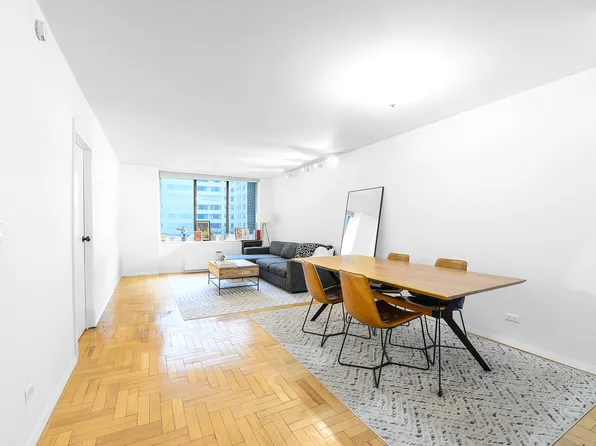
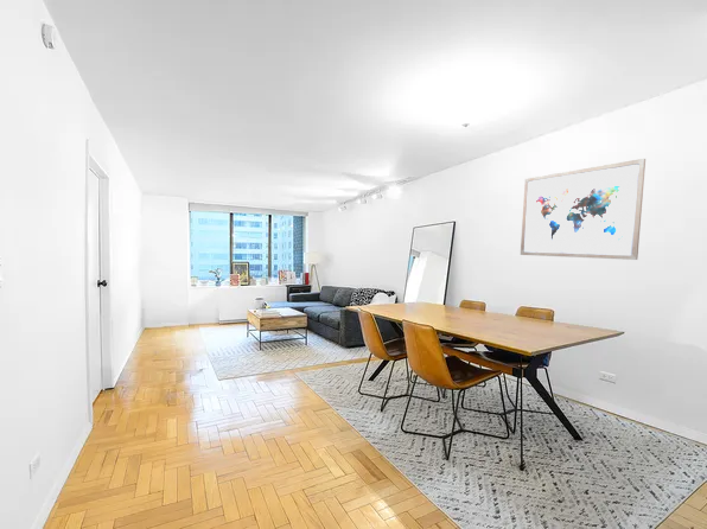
+ wall art (573, 213)
